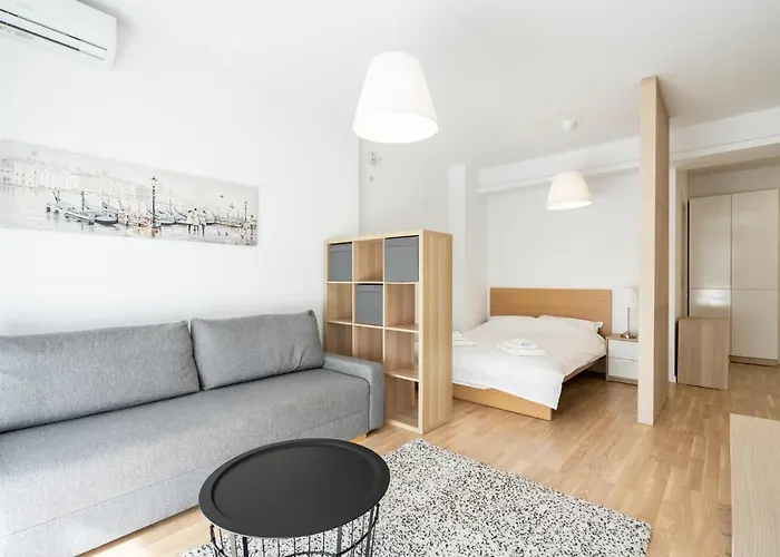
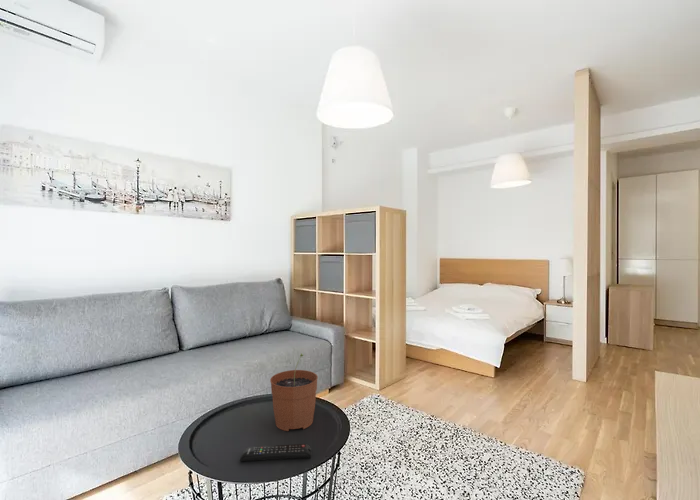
+ plant pot (294, 388)
+ remote control (276, 453)
